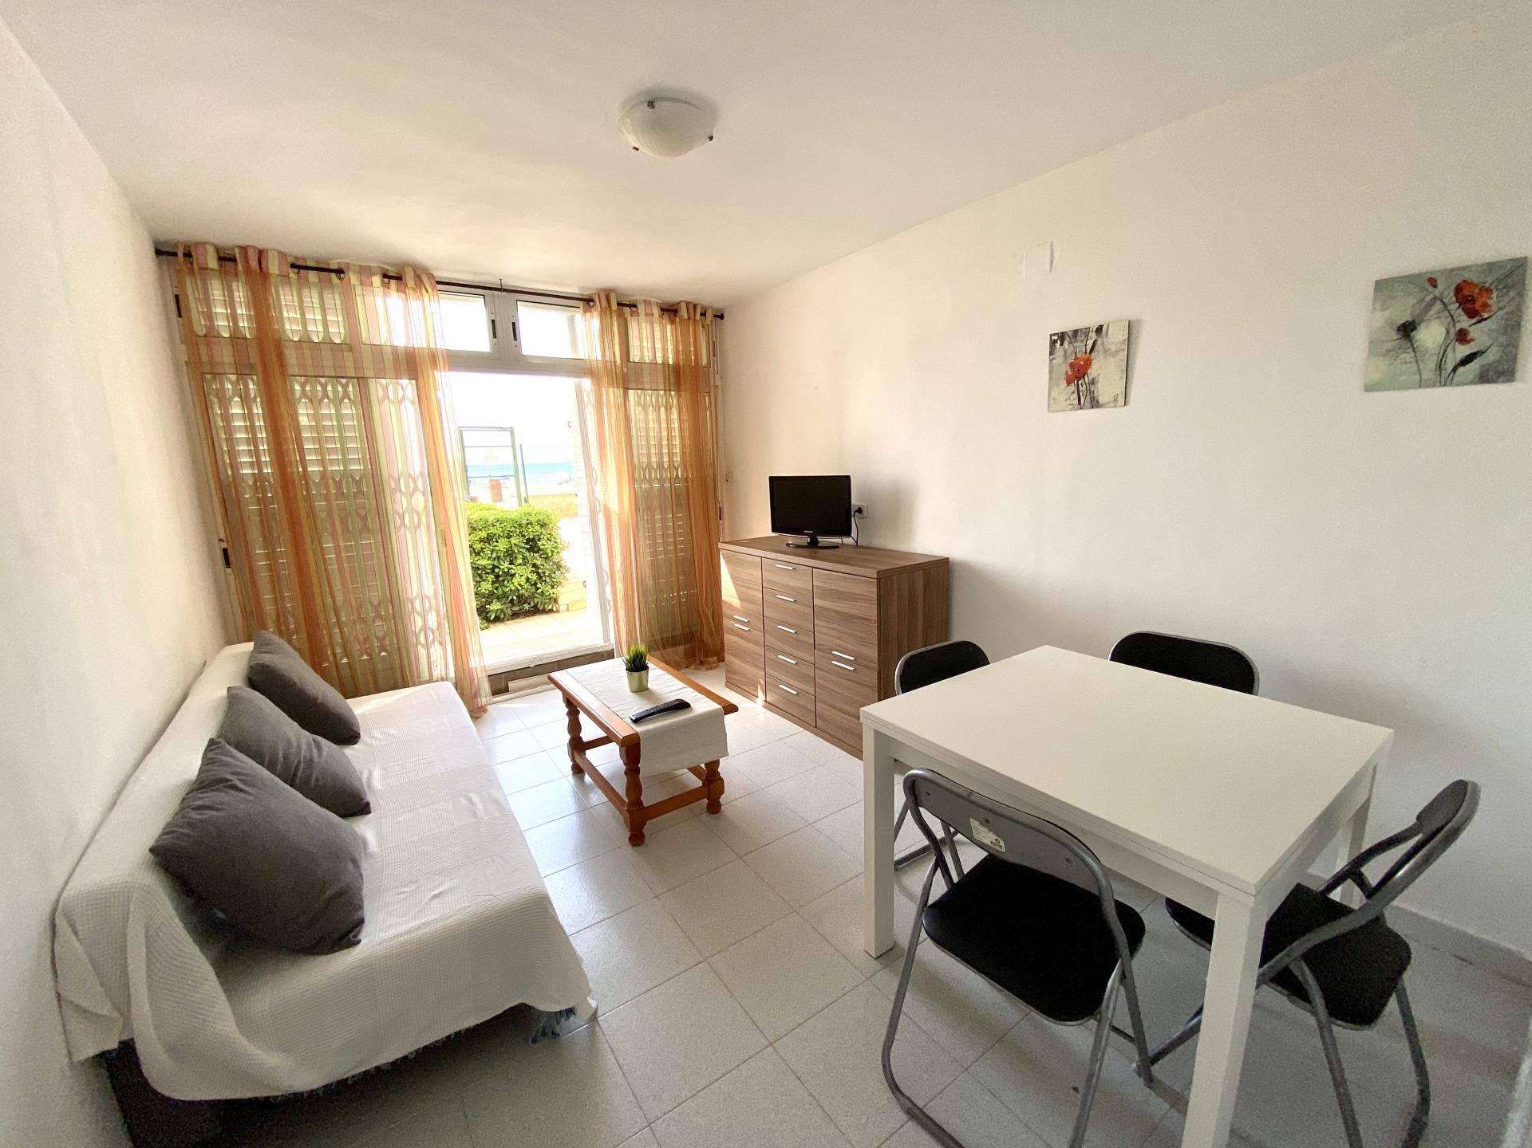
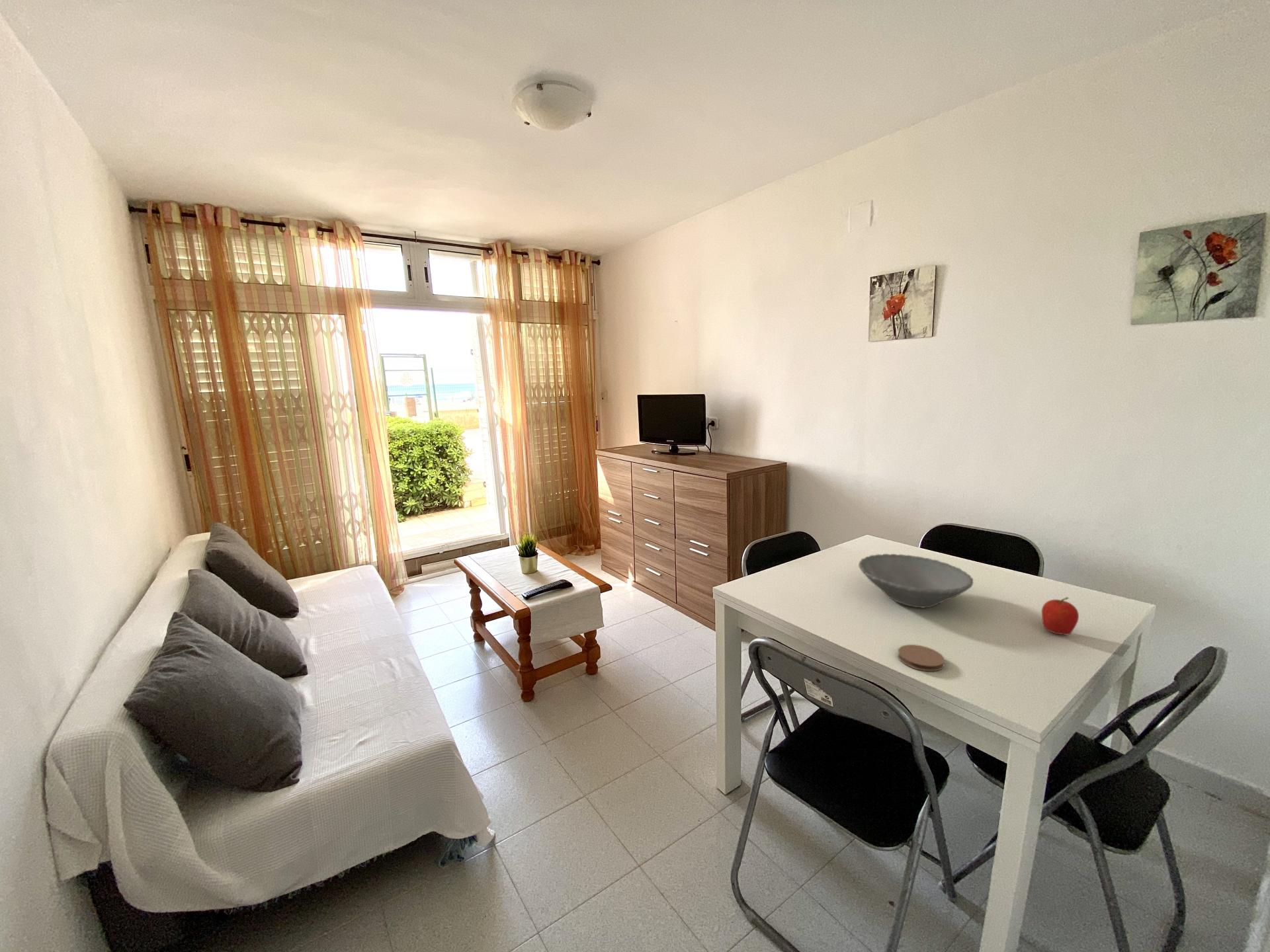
+ coaster (920, 657)
+ bowl (913, 583)
+ fruit (1059, 615)
